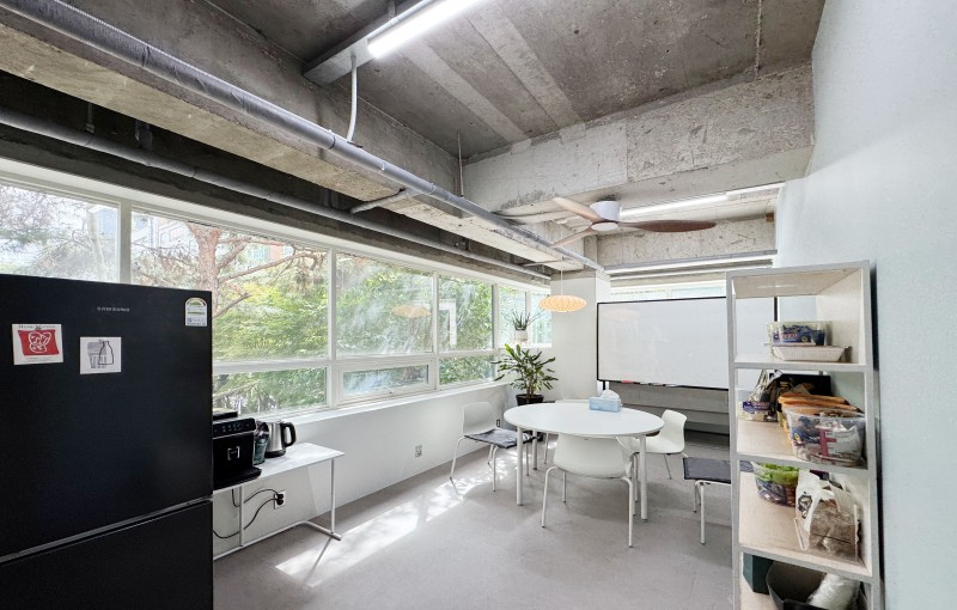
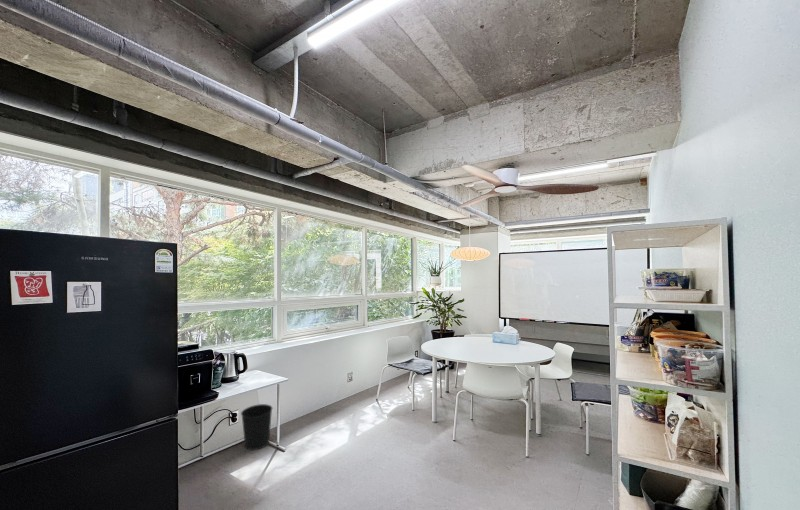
+ wastebasket (257, 427)
